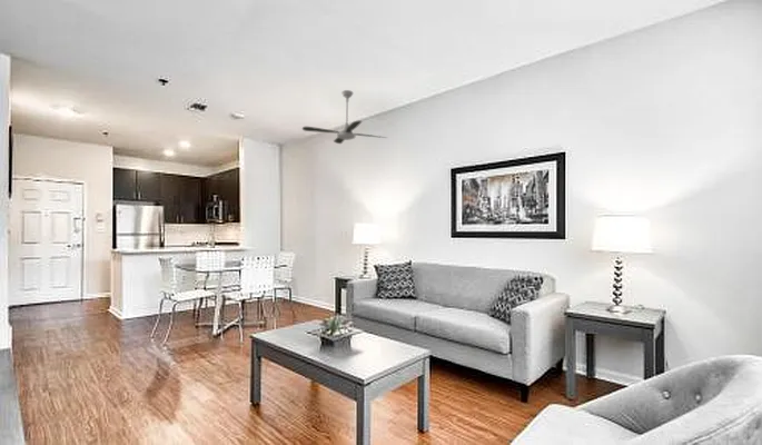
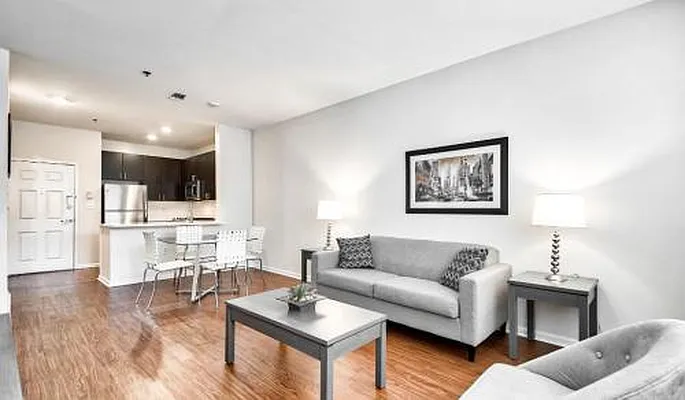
- ceiling fan (346, 115)
